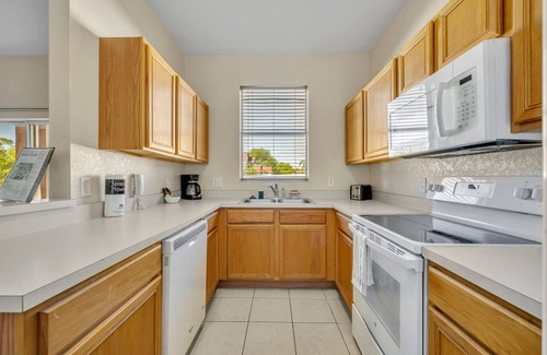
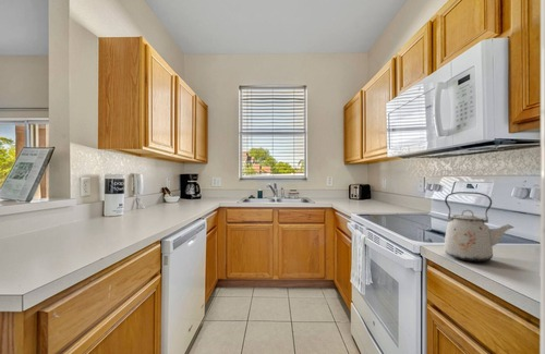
+ kettle (476, 225)
